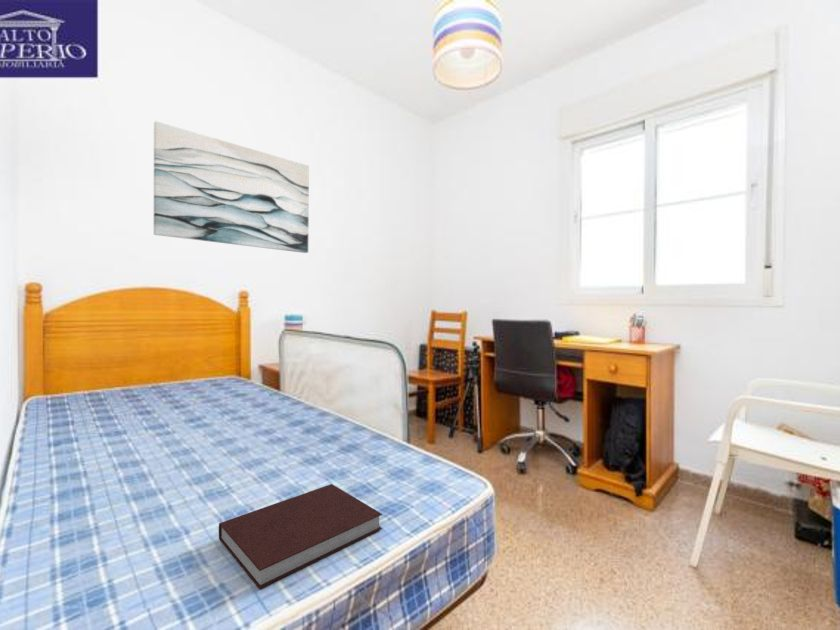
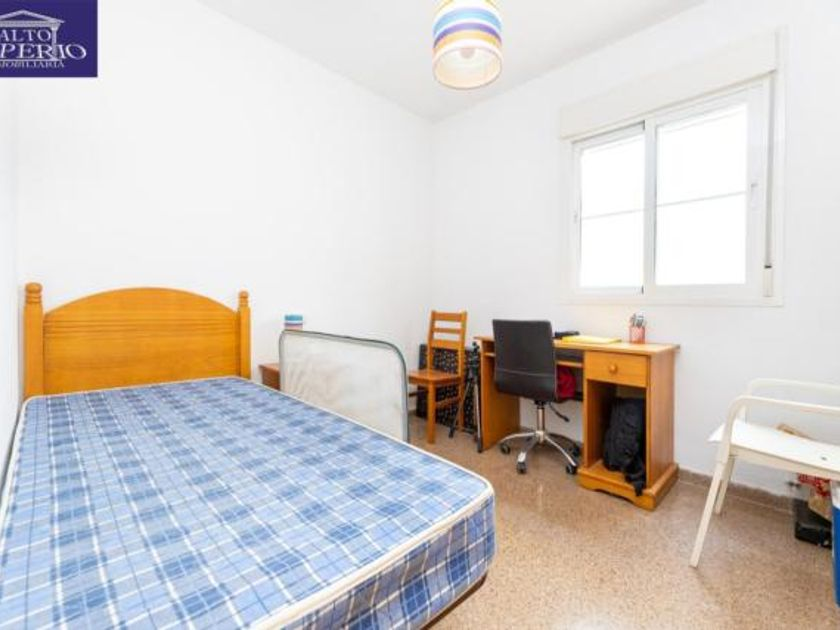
- wall art (240, 195)
- notebook (302, 525)
